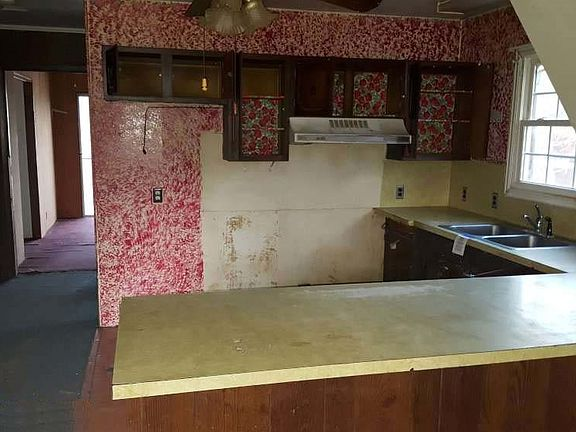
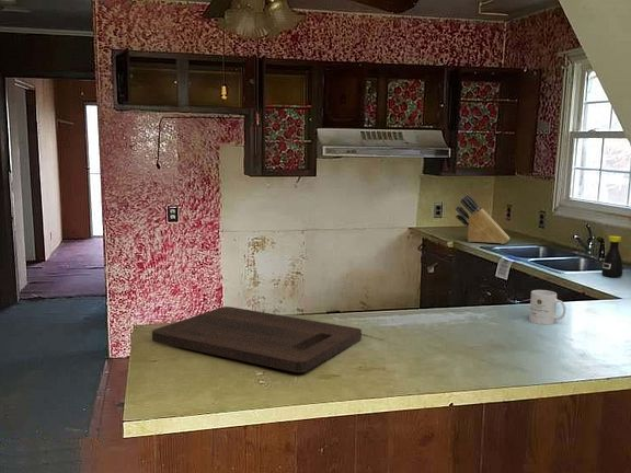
+ cutting board (257, 334)
+ bottle (612, 256)
+ mug (548, 308)
+ knife block (482, 218)
